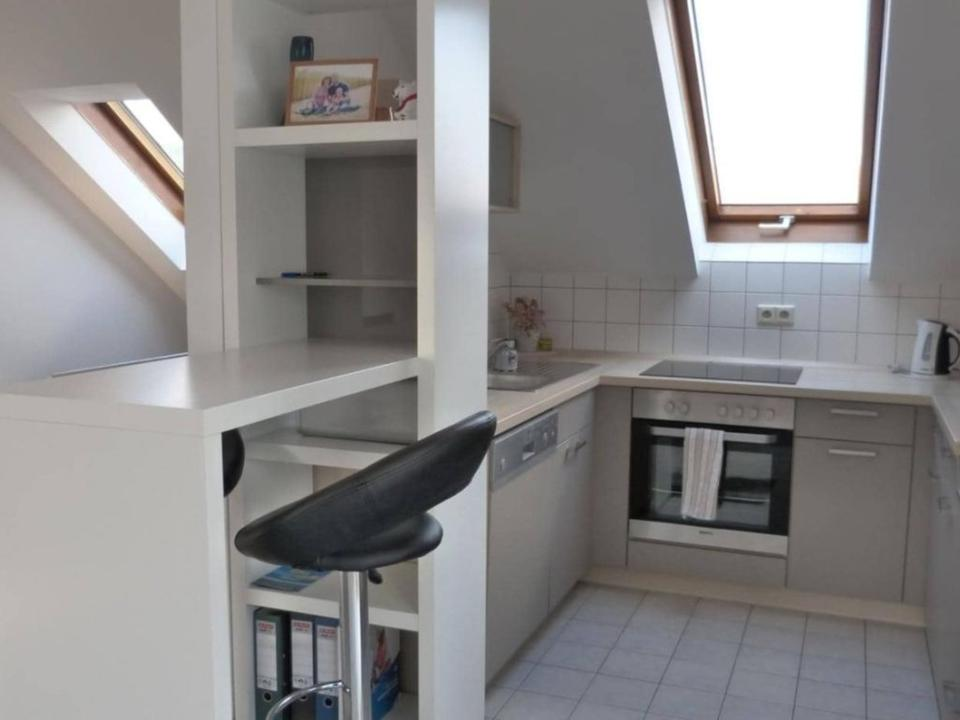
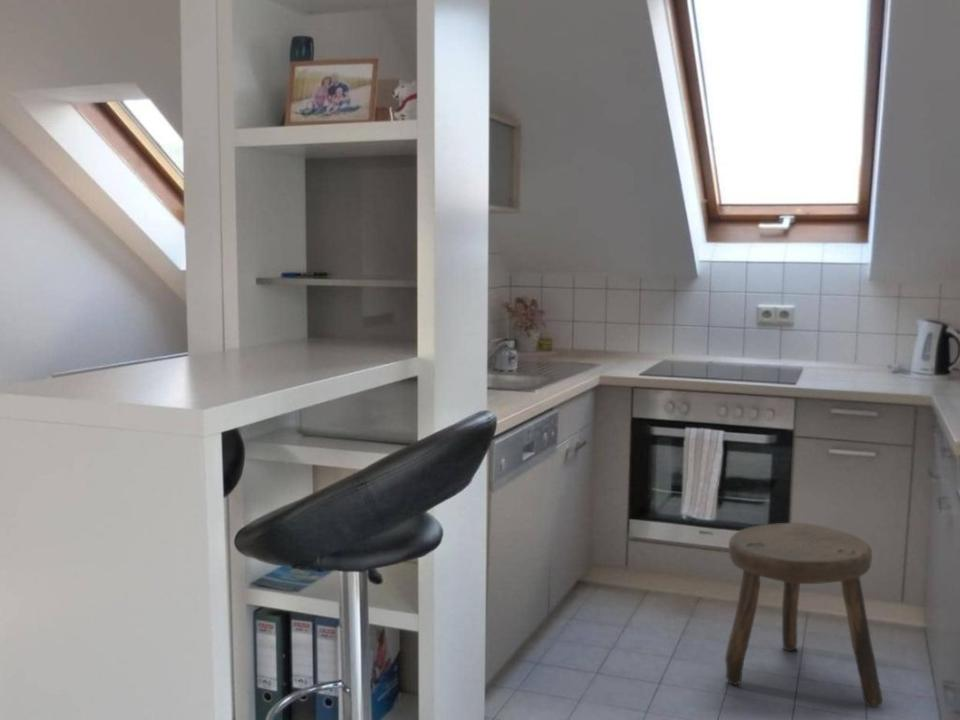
+ stool (797, 612)
